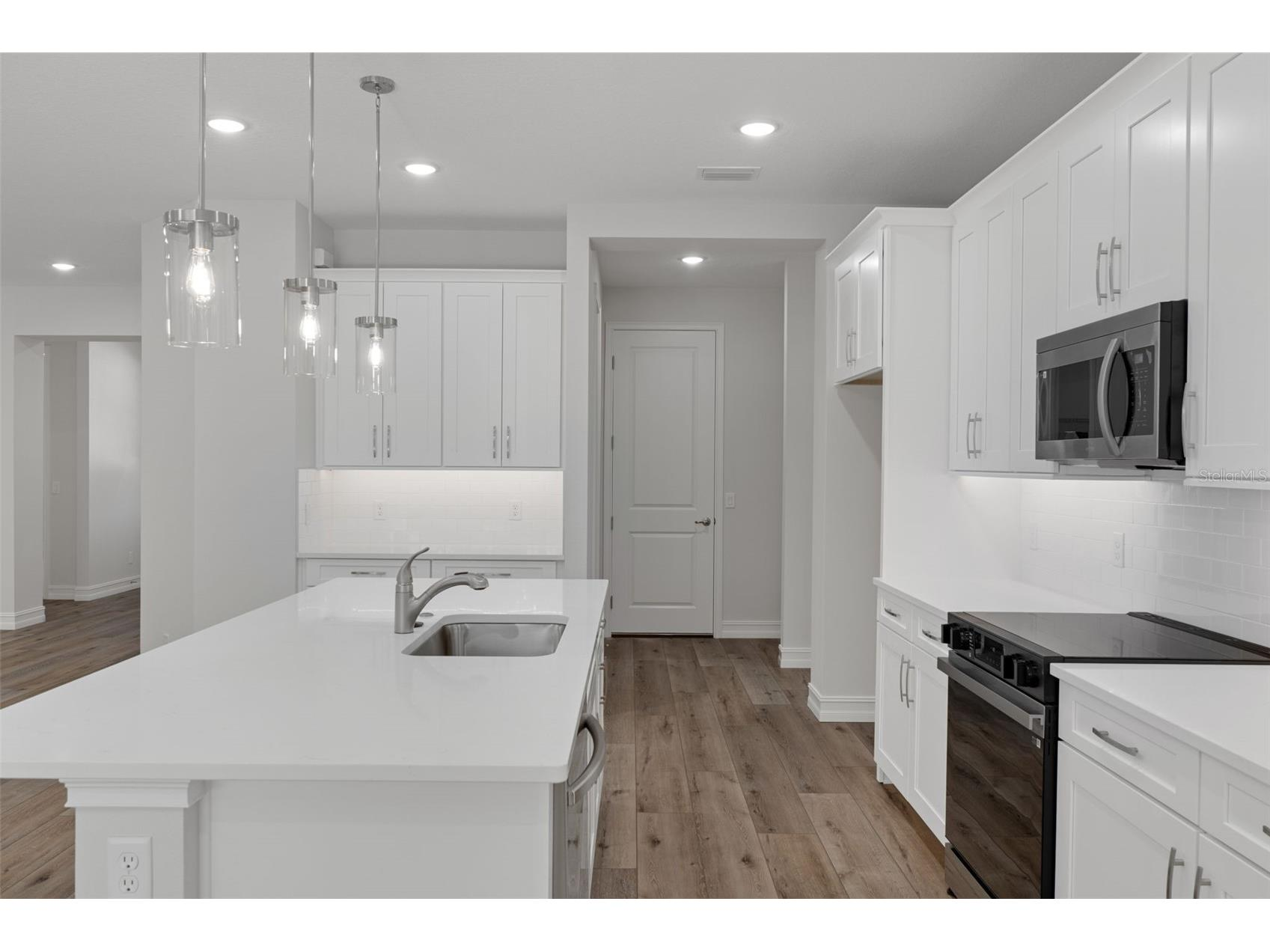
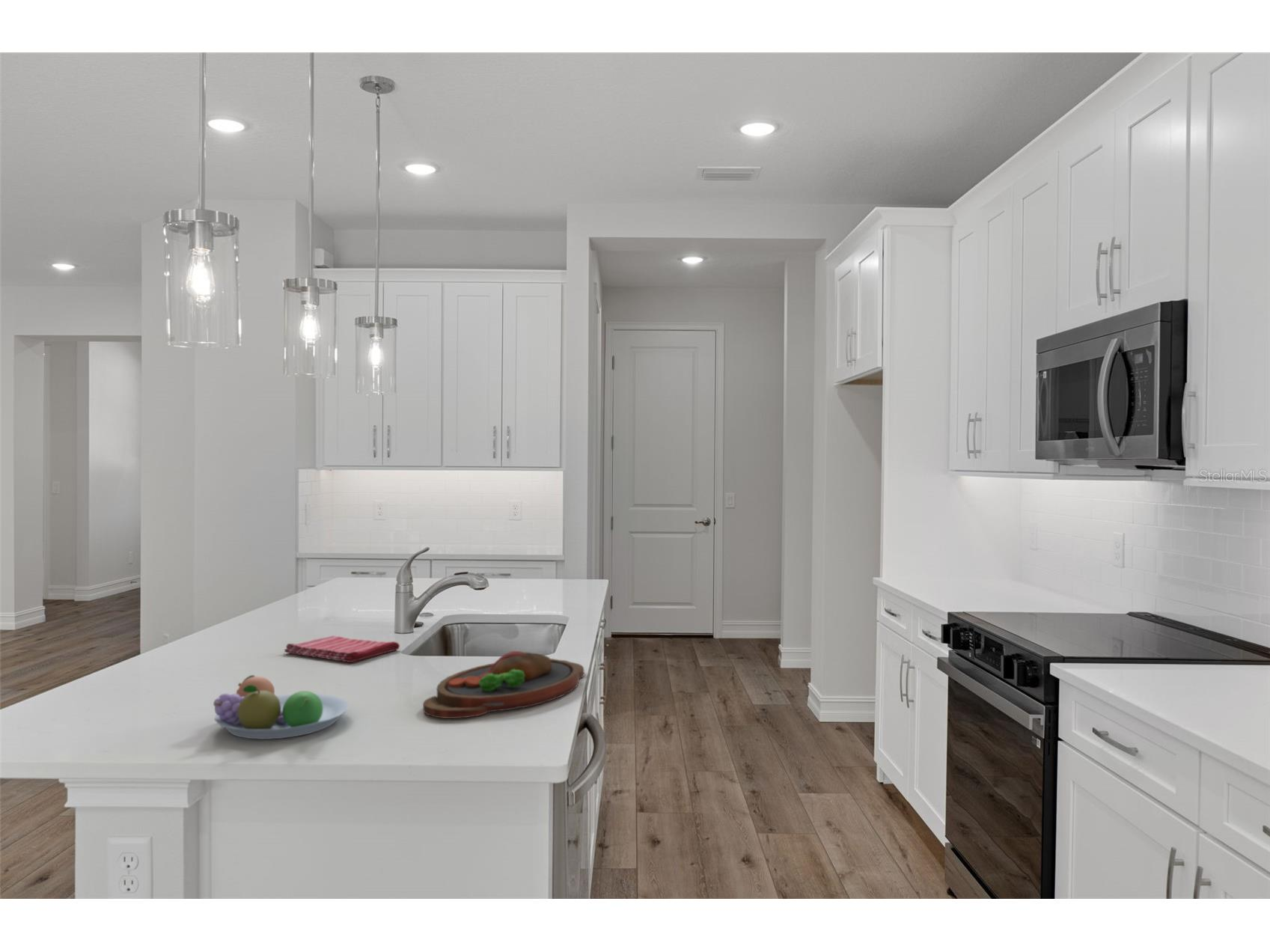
+ fruit bowl (283, 700)
+ dish towel (343, 646)
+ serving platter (511, 672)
